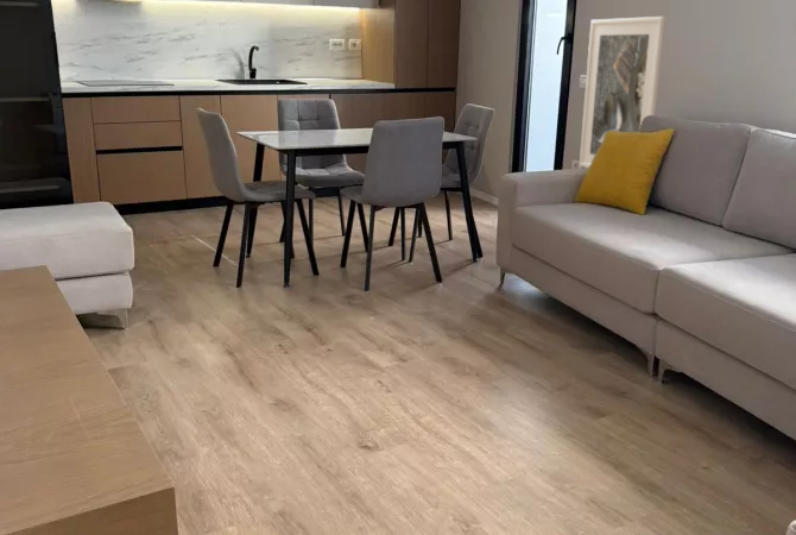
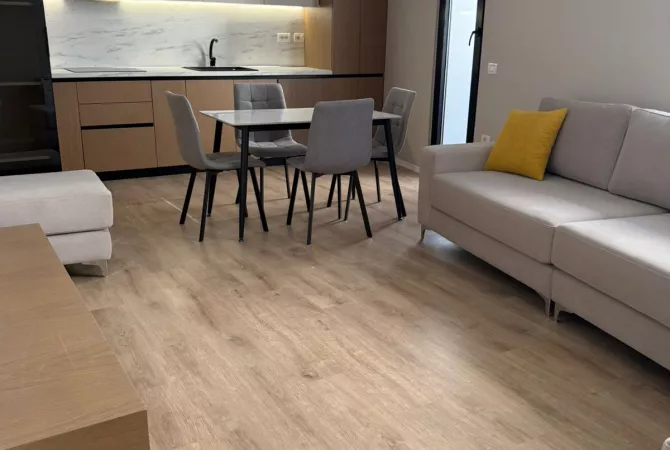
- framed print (618, 97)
